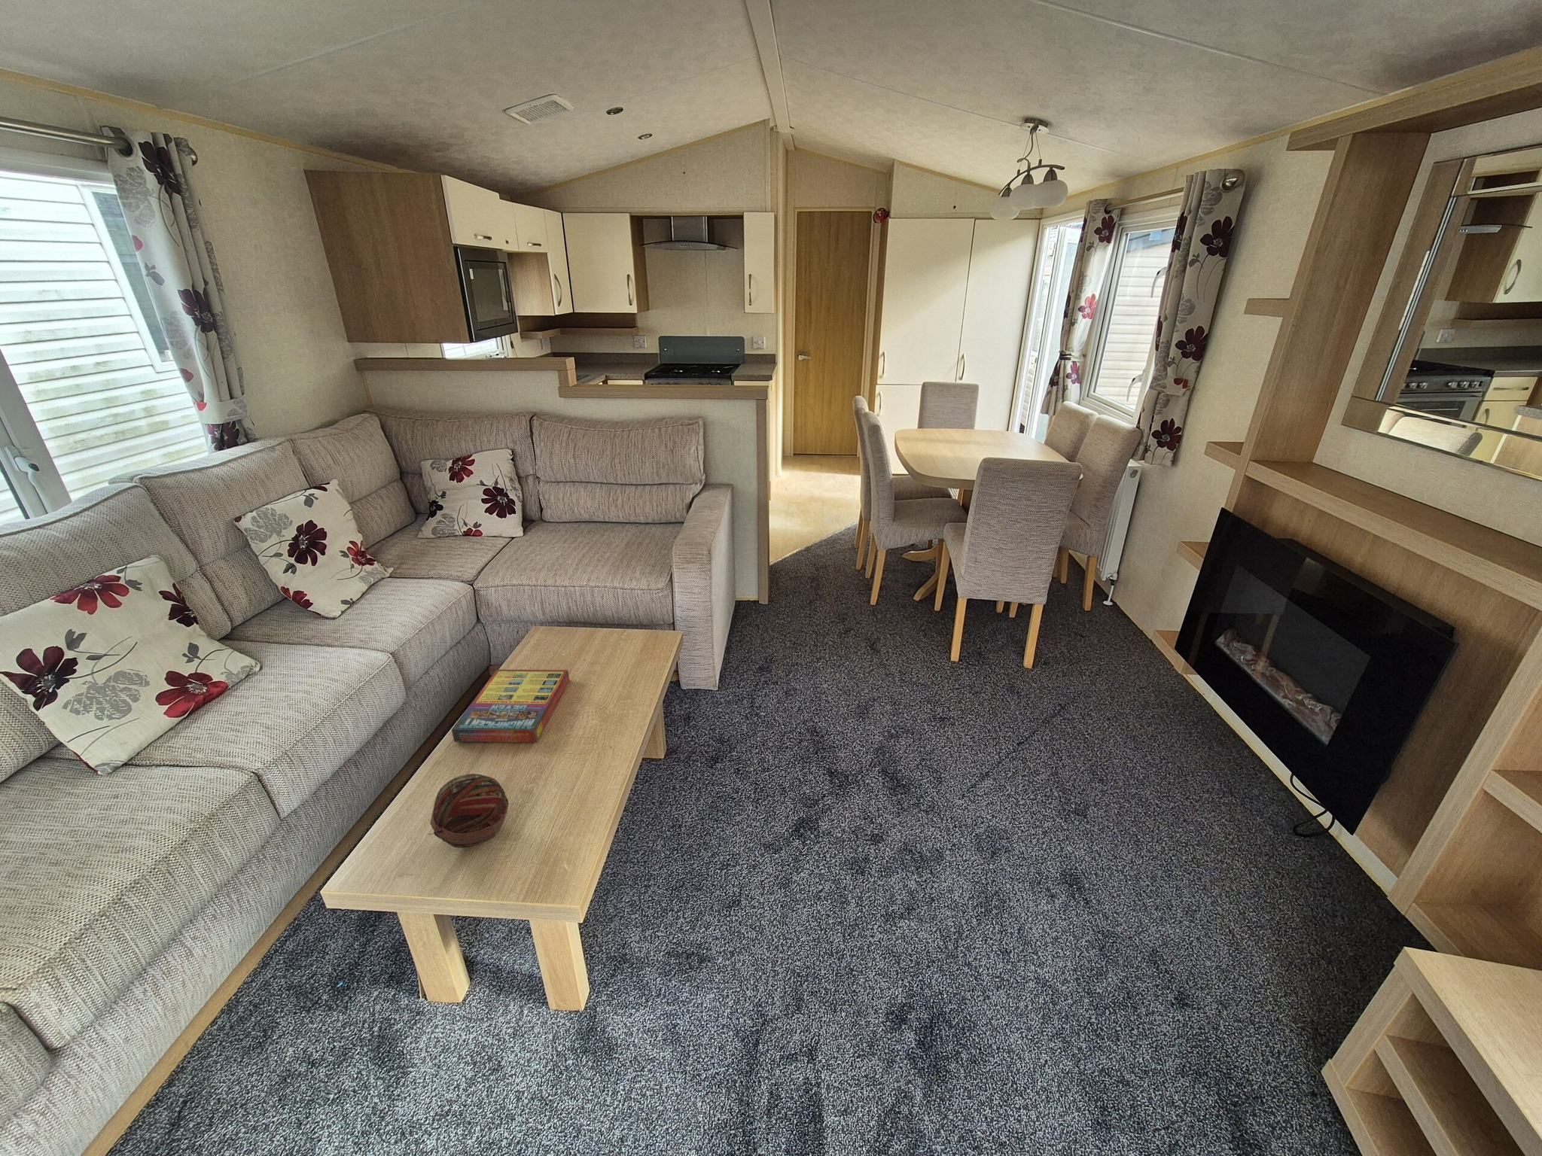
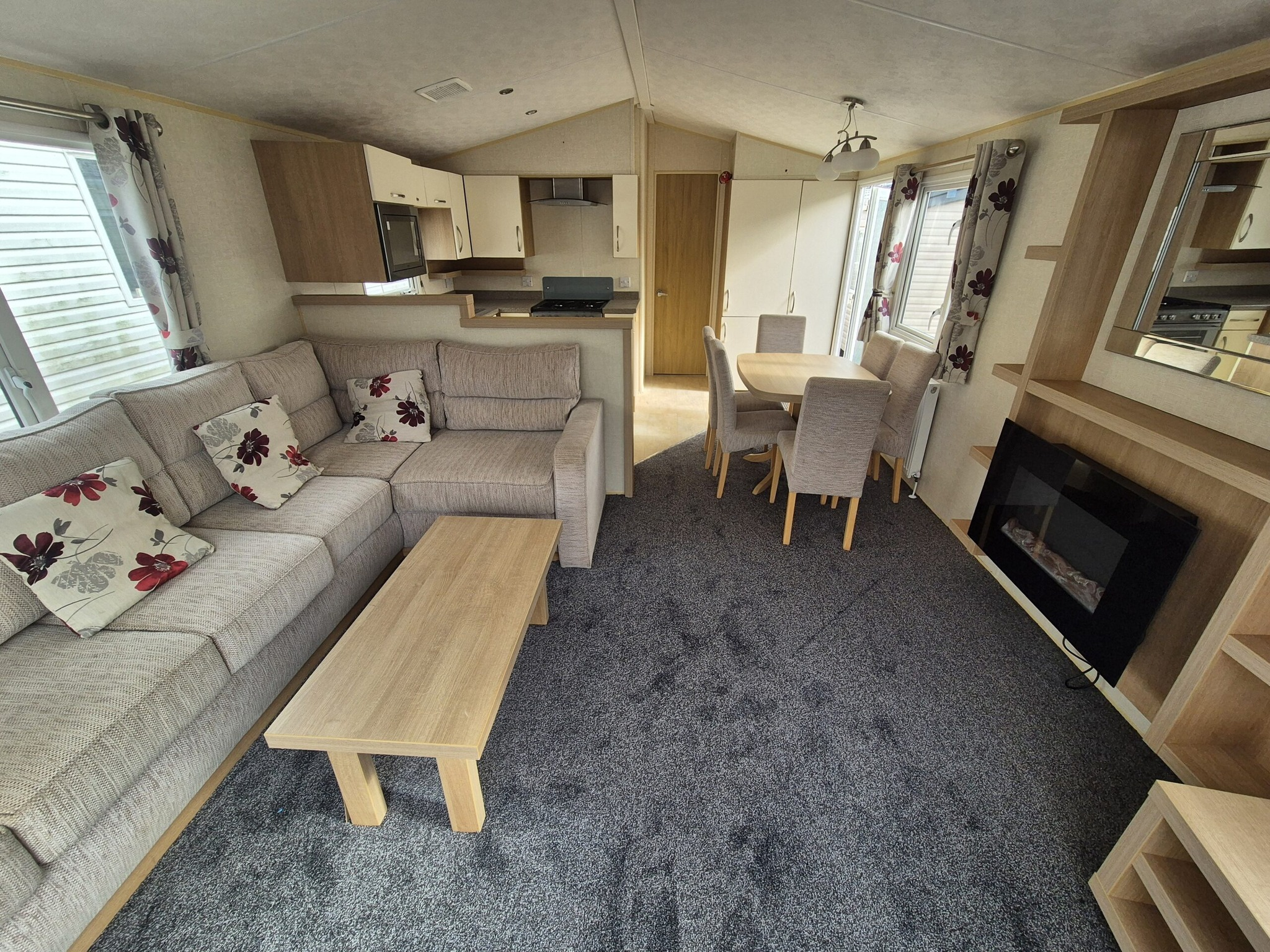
- game compilation box (515, 703)
- decorative ball (470, 809)
